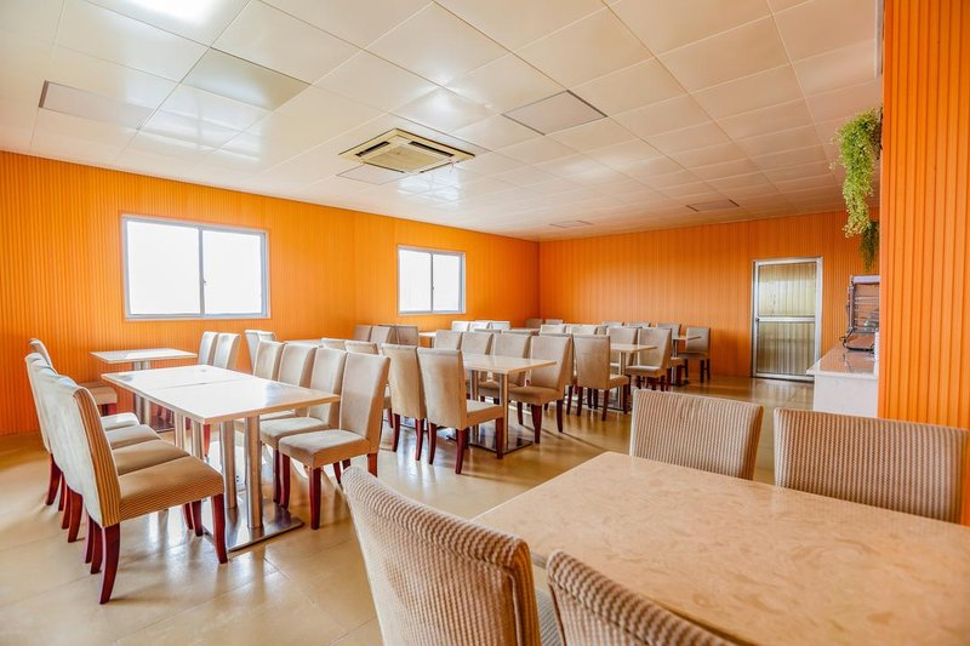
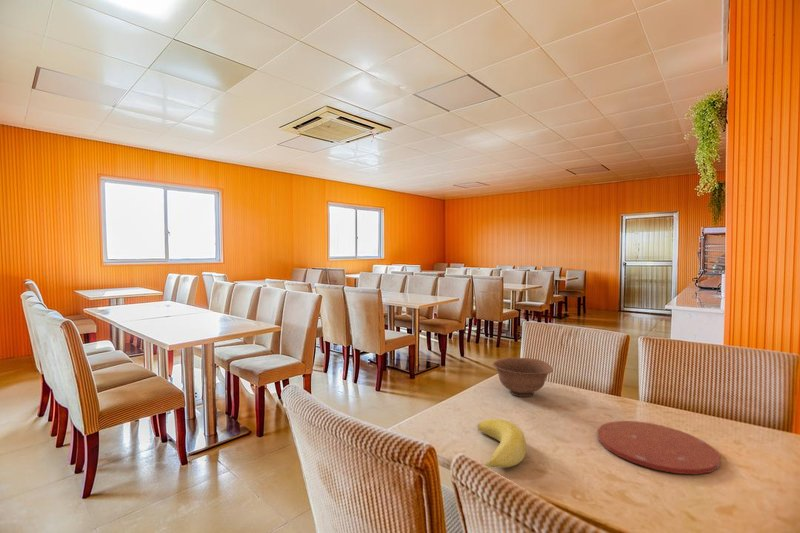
+ banana (488, 435)
+ bowl (521, 378)
+ plate (654, 444)
